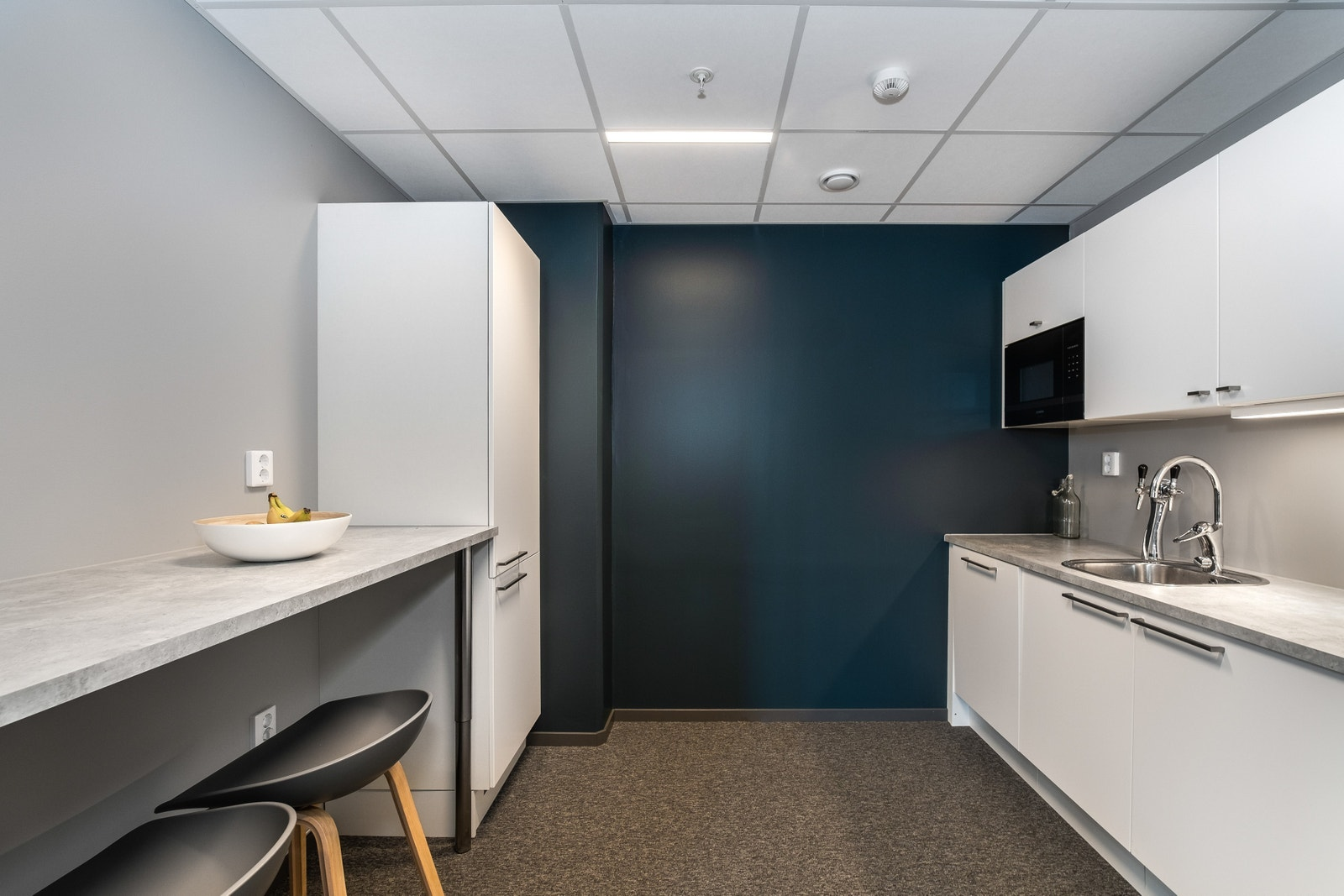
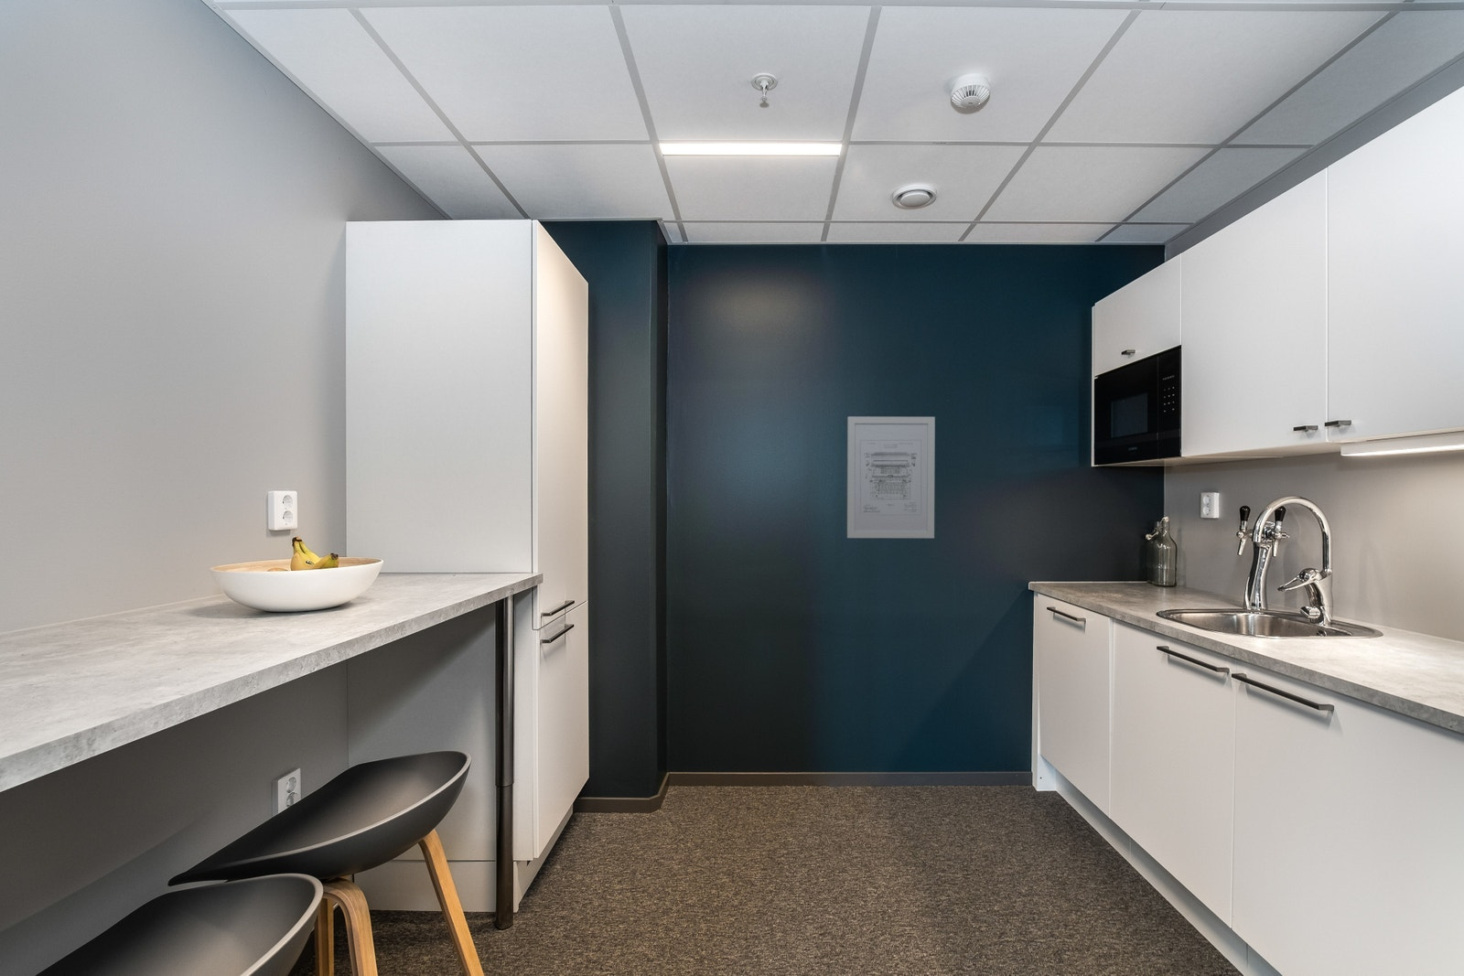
+ wall art (890, 477)
